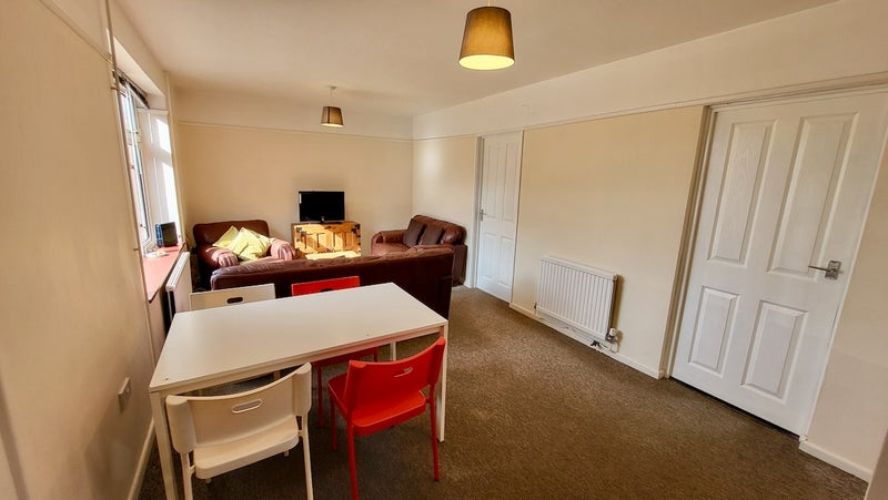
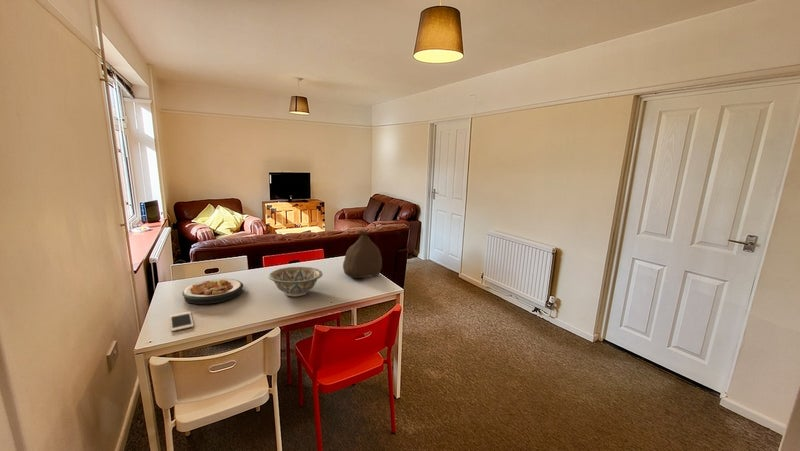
+ plate (214, 288)
+ decorative bowl (296, 282)
+ cell phone (181, 320)
+ bag (363, 253)
